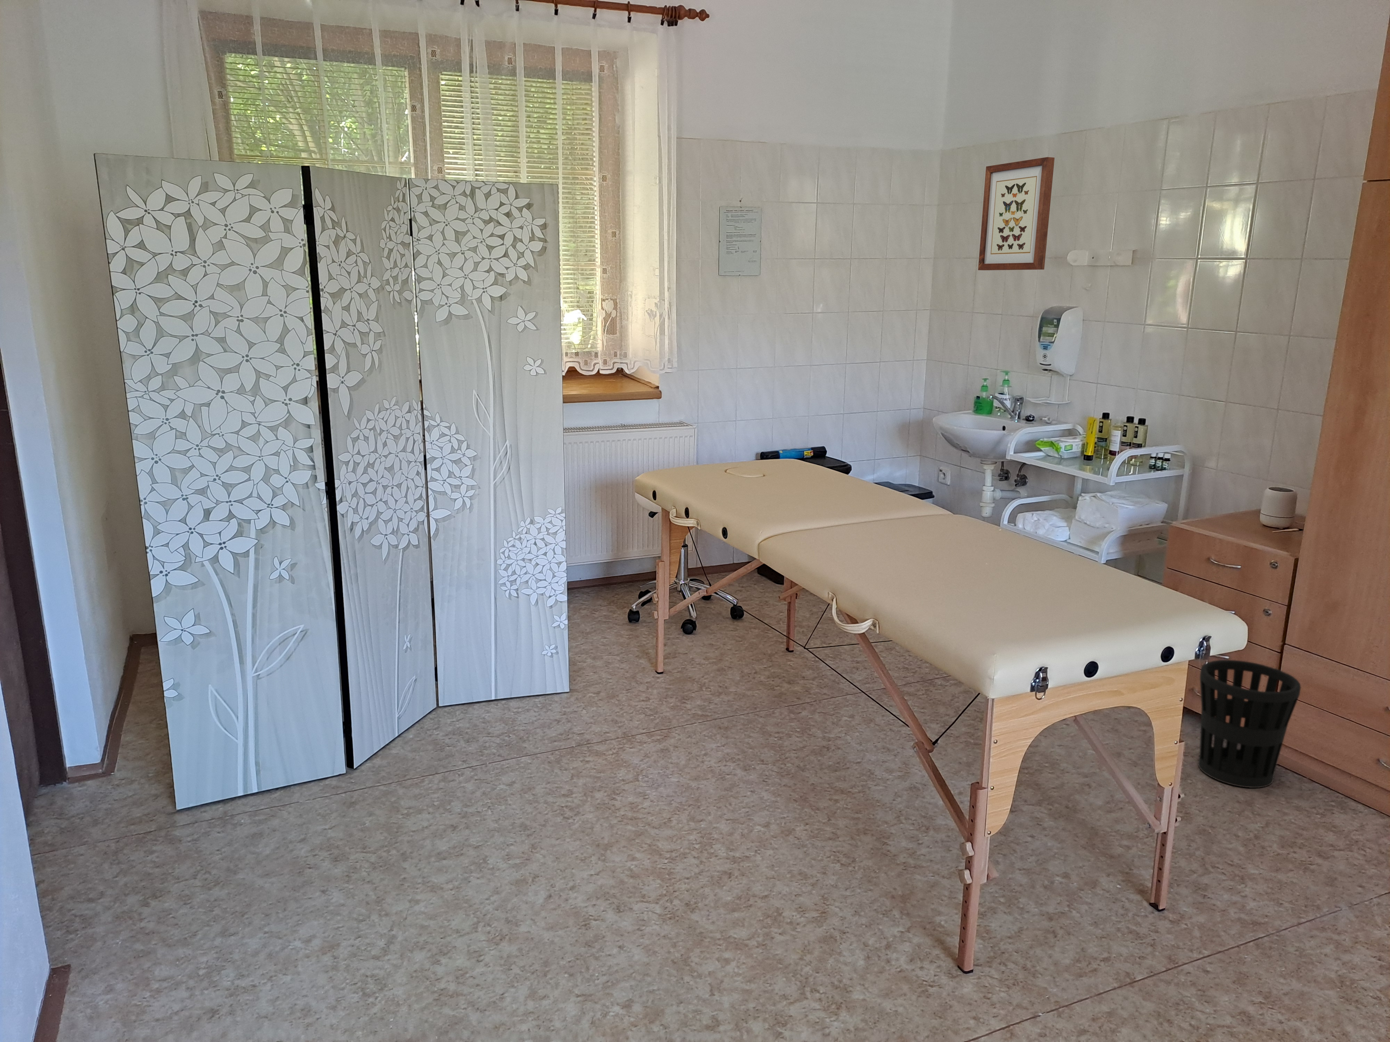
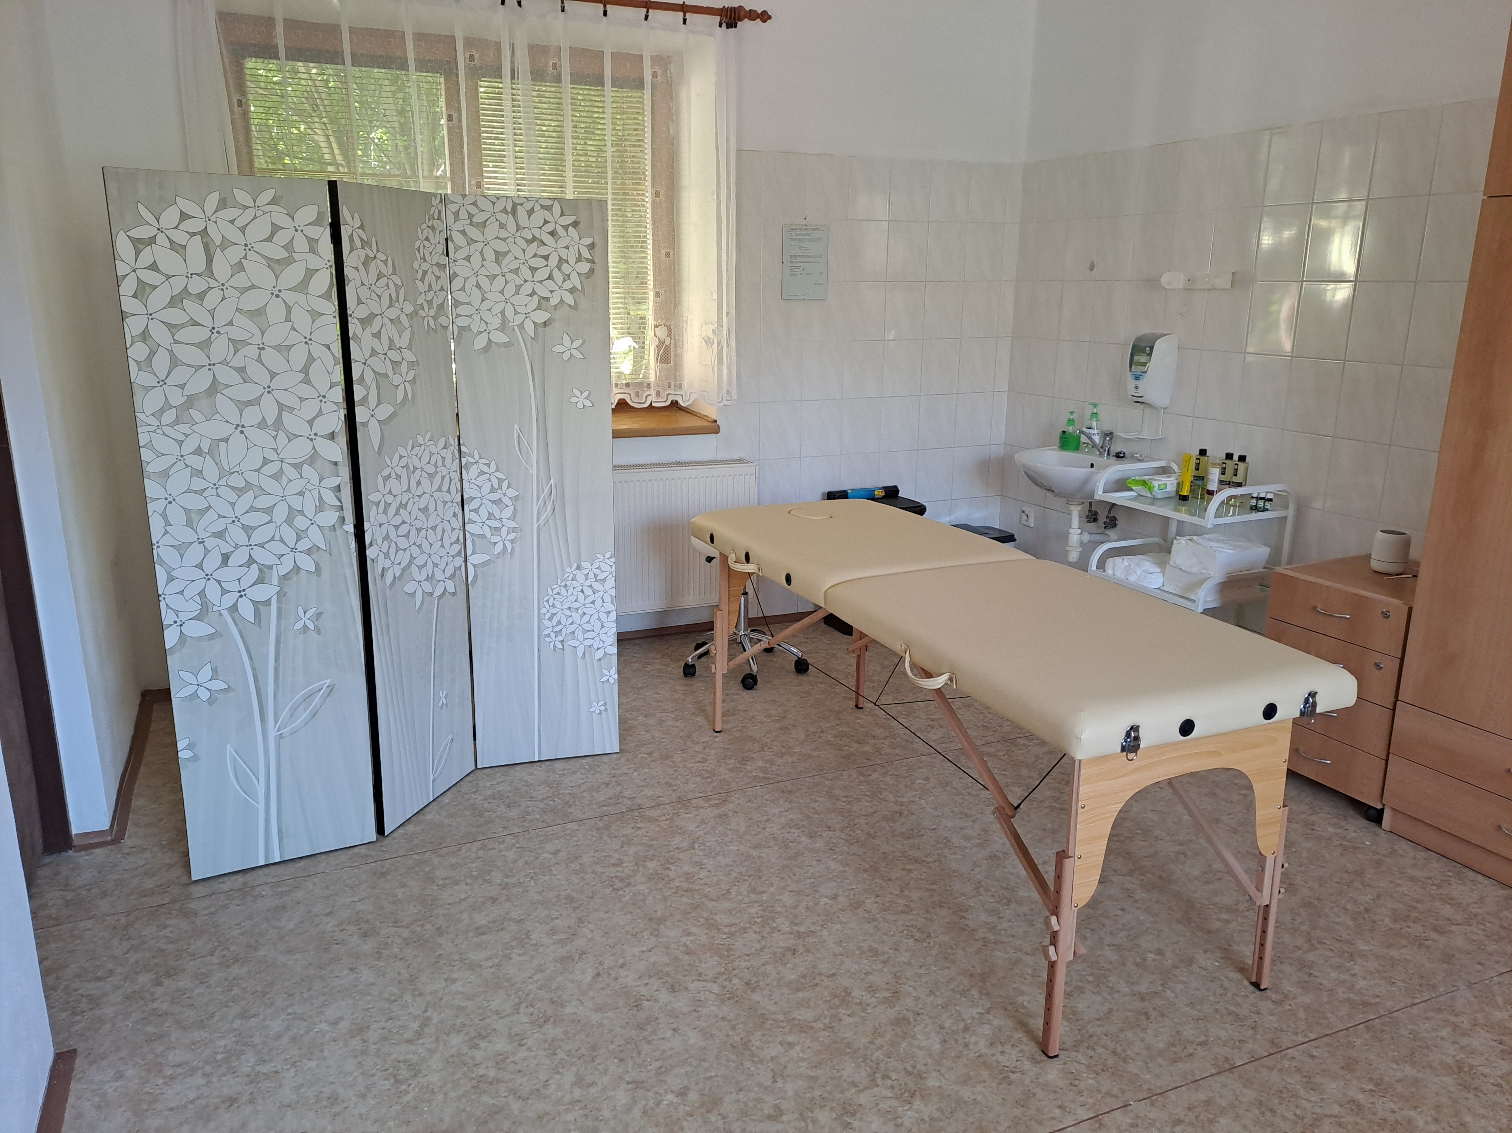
- wastebasket (1243, 723)
- wall art (1015, 217)
